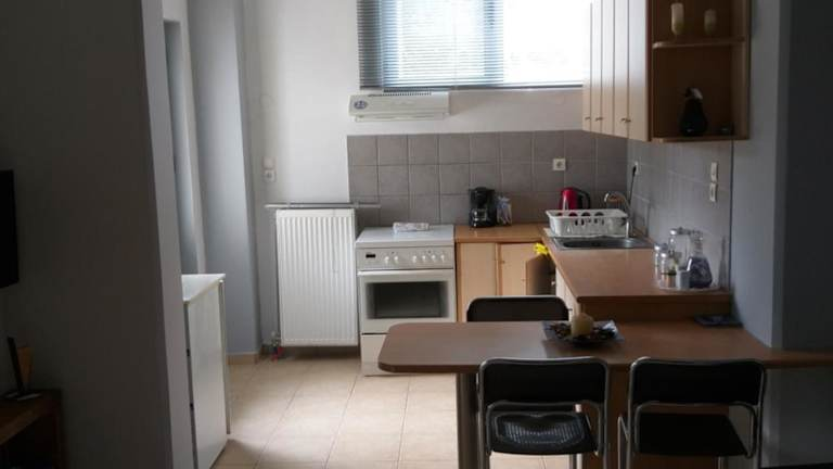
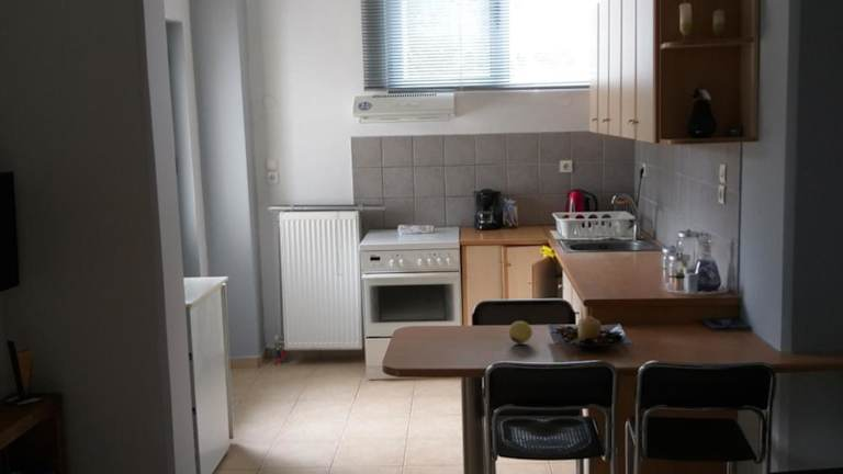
+ fruit (520, 331)
